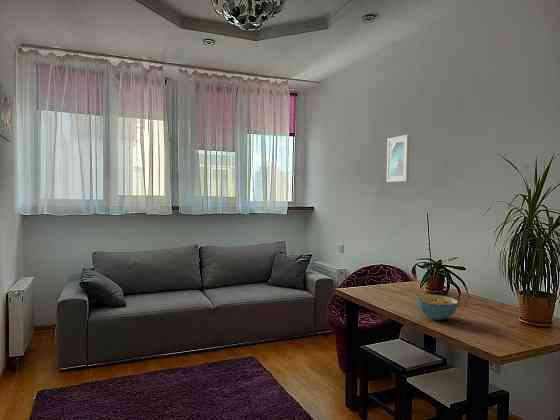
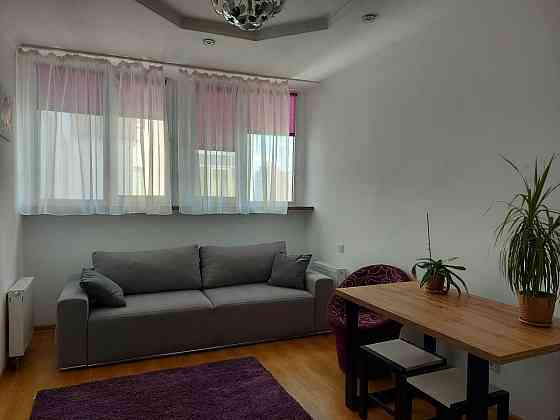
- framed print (397, 159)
- cereal bowl (436, 308)
